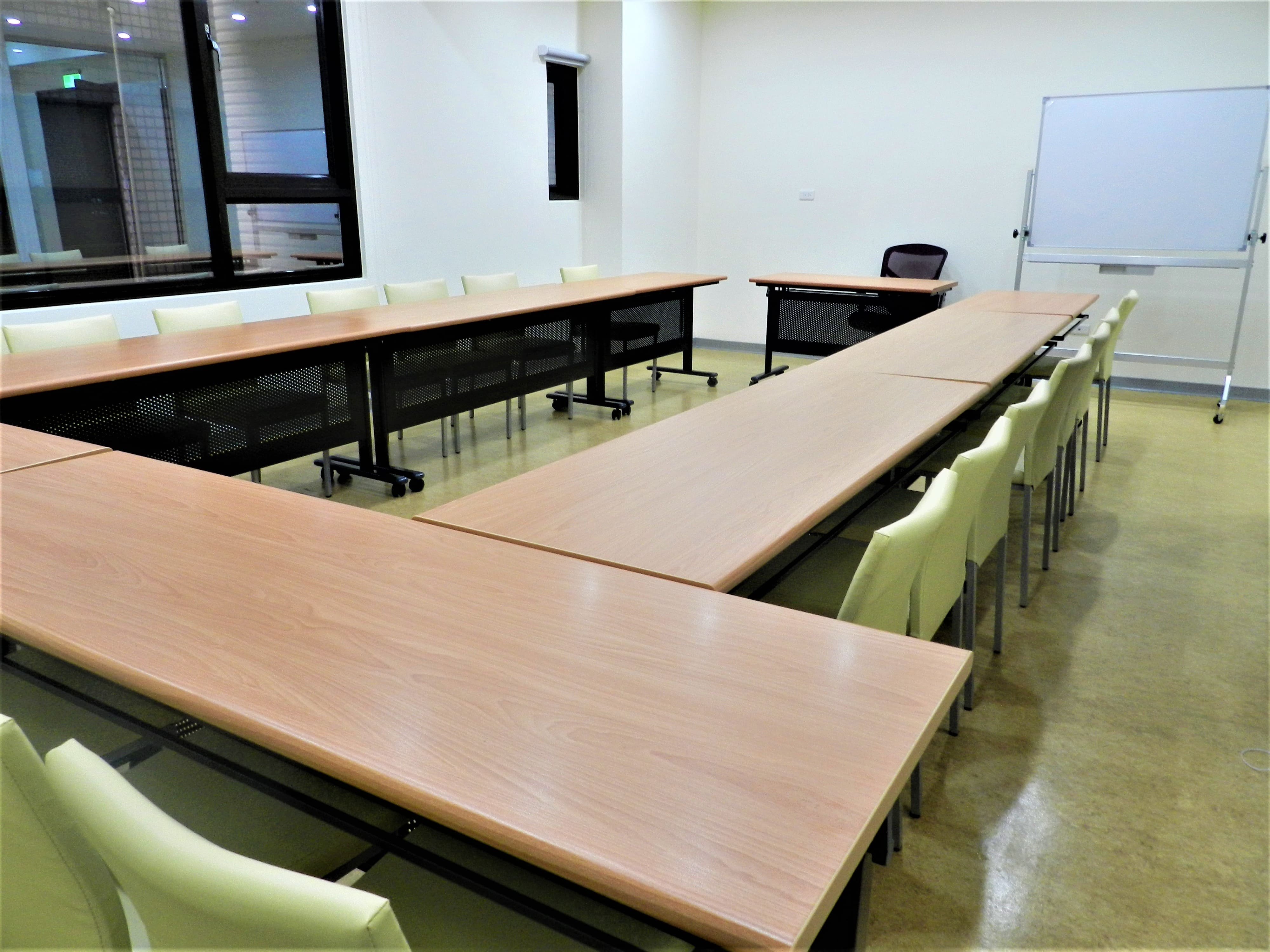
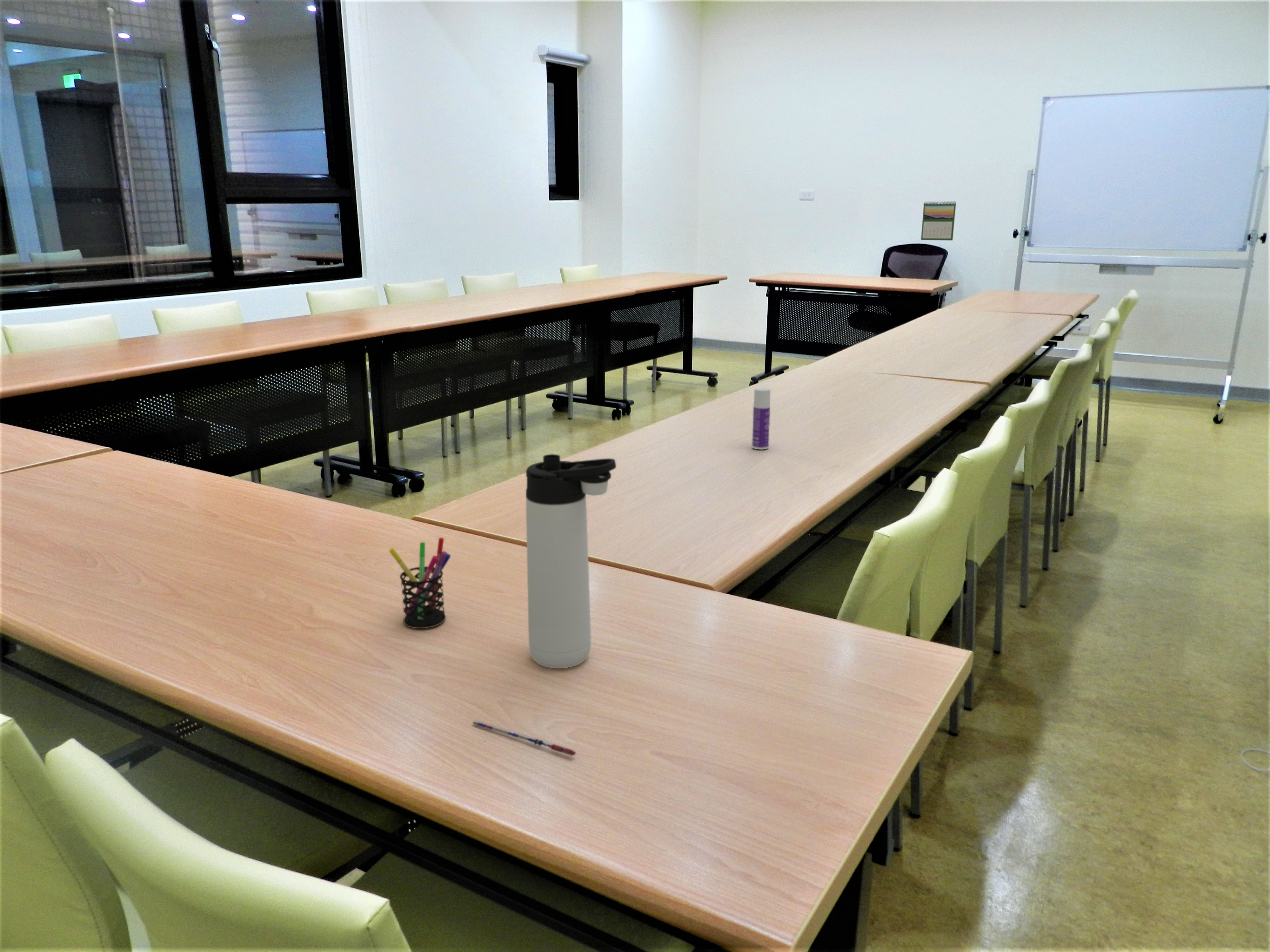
+ bottle (761, 419)
+ thermos bottle (572, 561)
+ pen (522, 737)
+ pen holder (424, 578)
+ calendar (938, 221)
